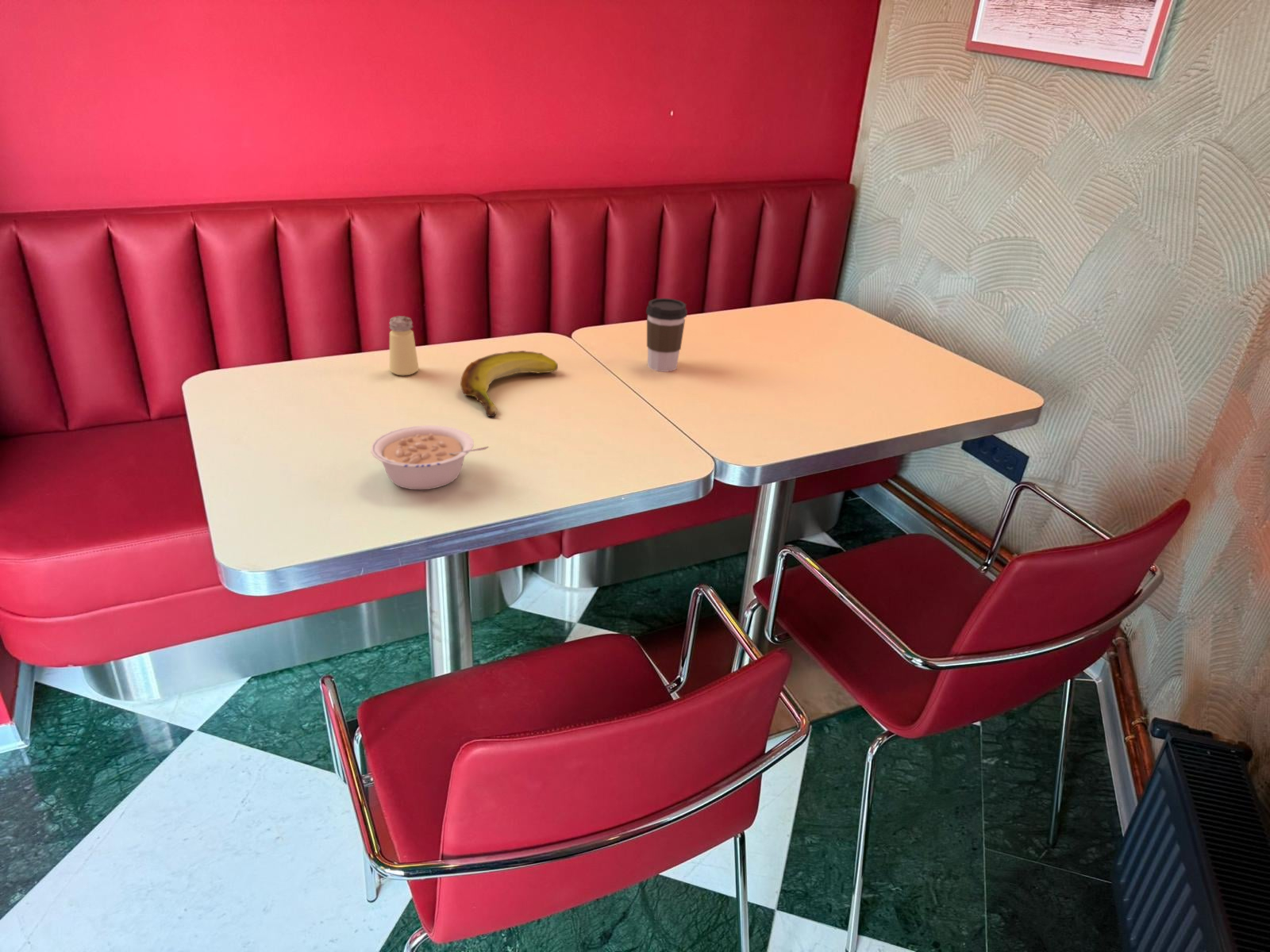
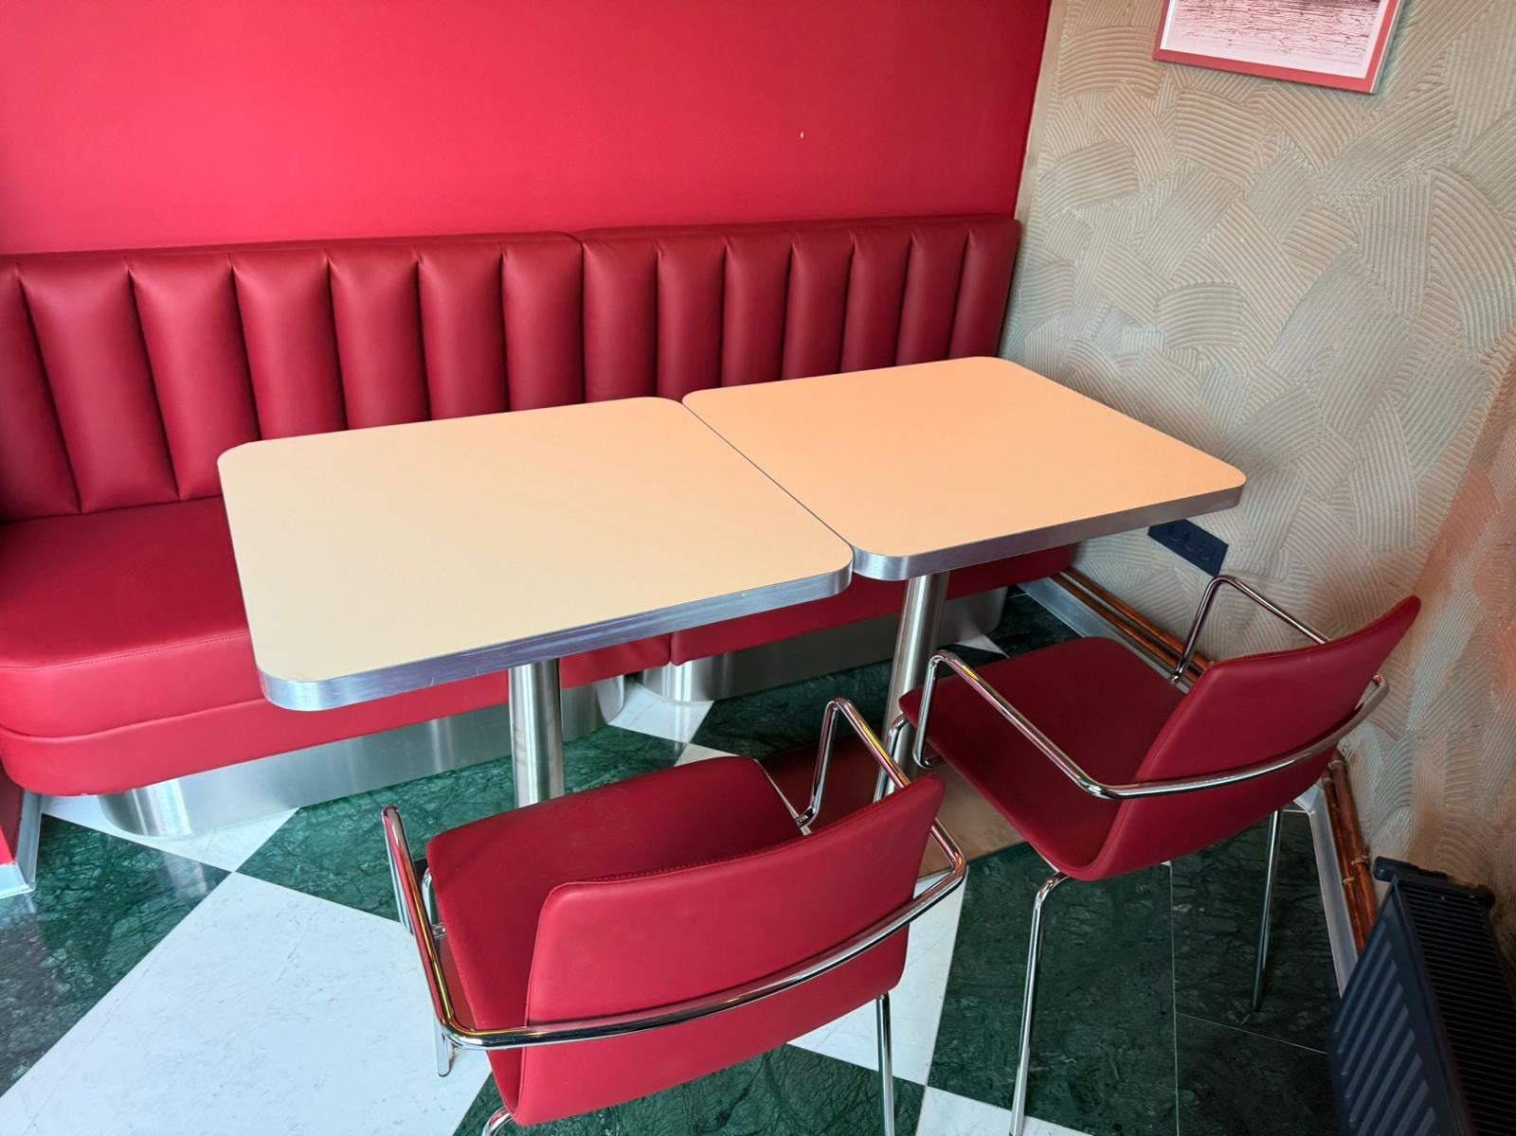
- coffee cup (664, 336)
- legume (427, 456)
- banana (513, 374)
- saltshaker (402, 344)
